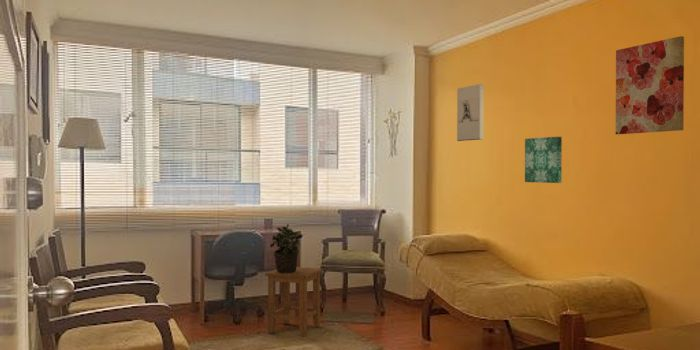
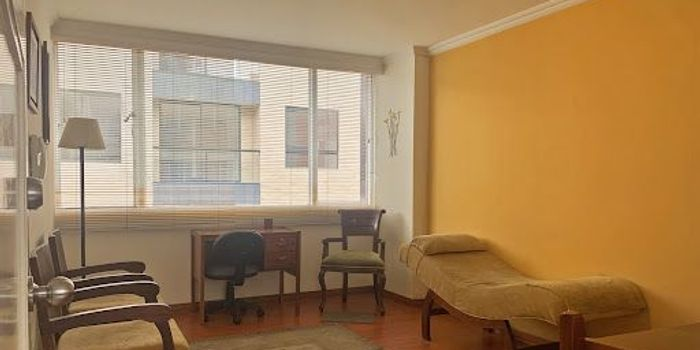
- stool (289, 300)
- wall art (647, 88)
- wall sculpture (470, 113)
- wall art (542, 160)
- potted plant (288, 248)
